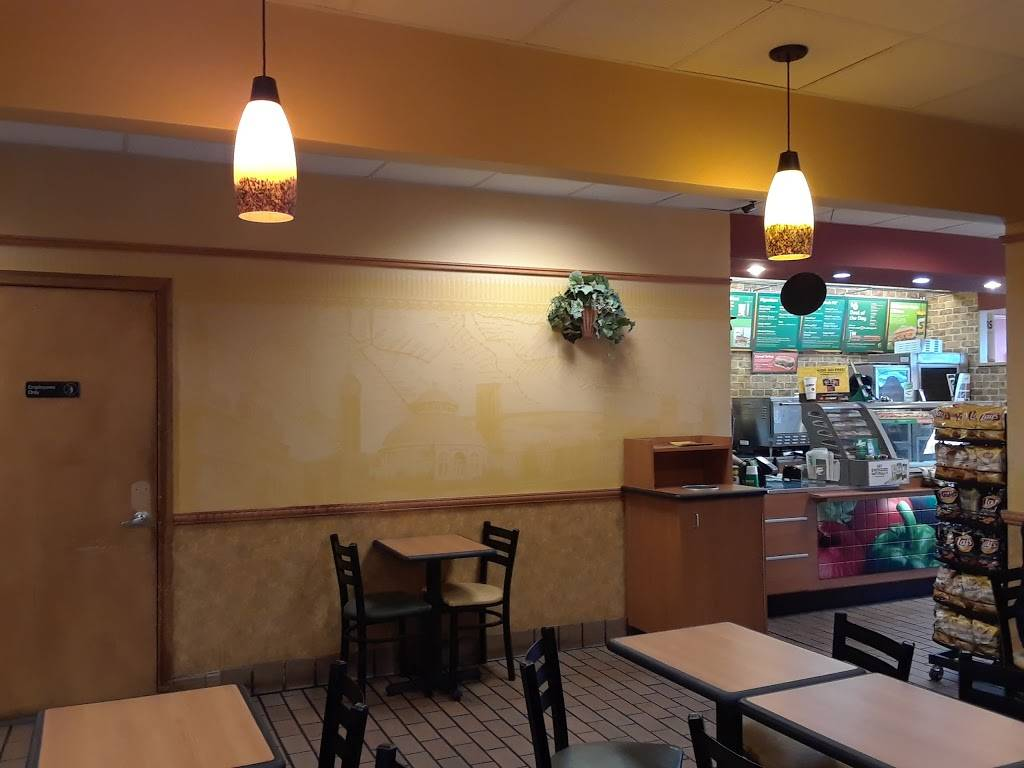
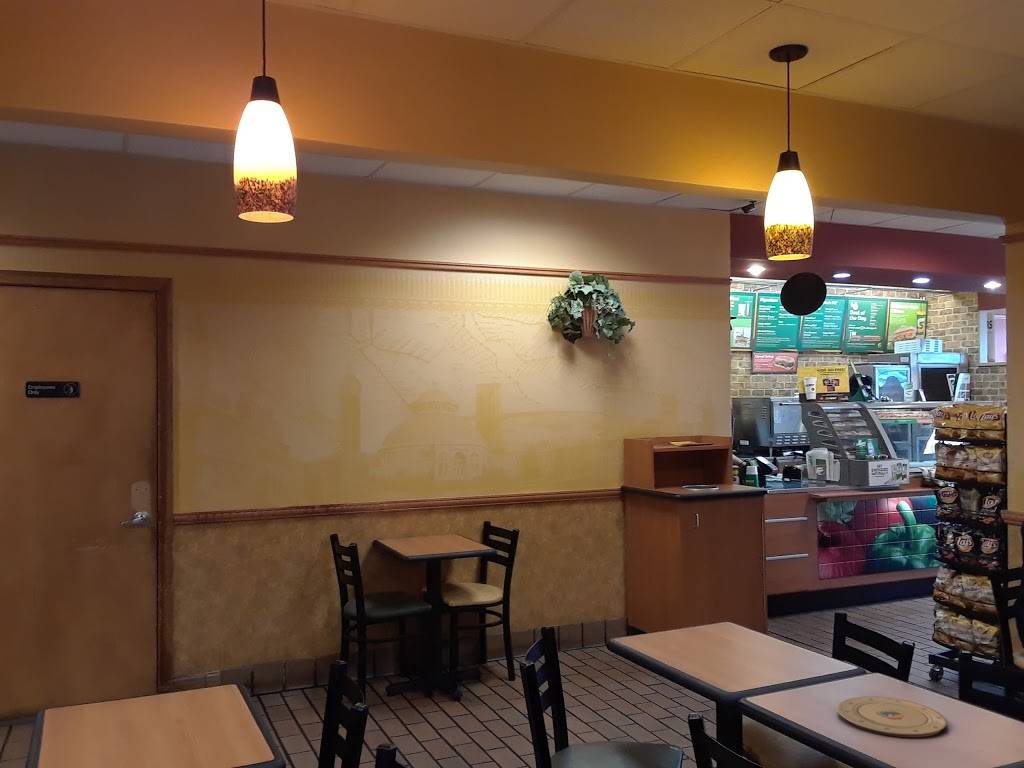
+ plate (890, 716)
